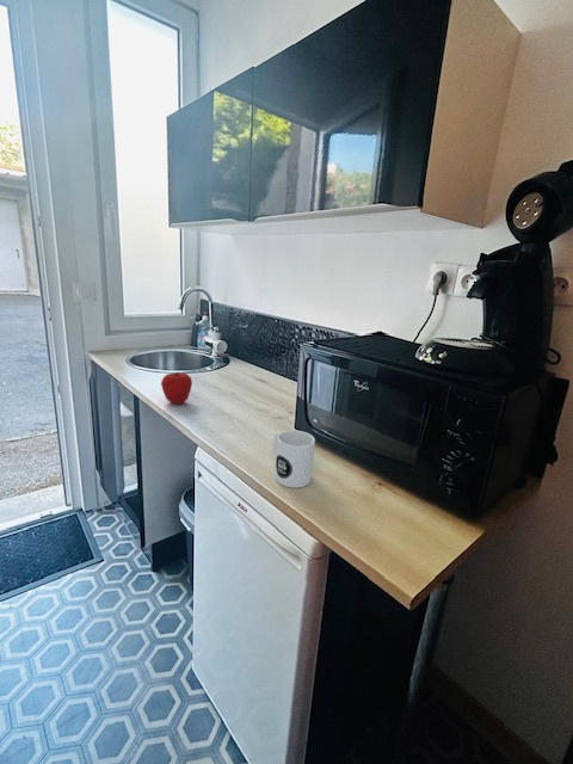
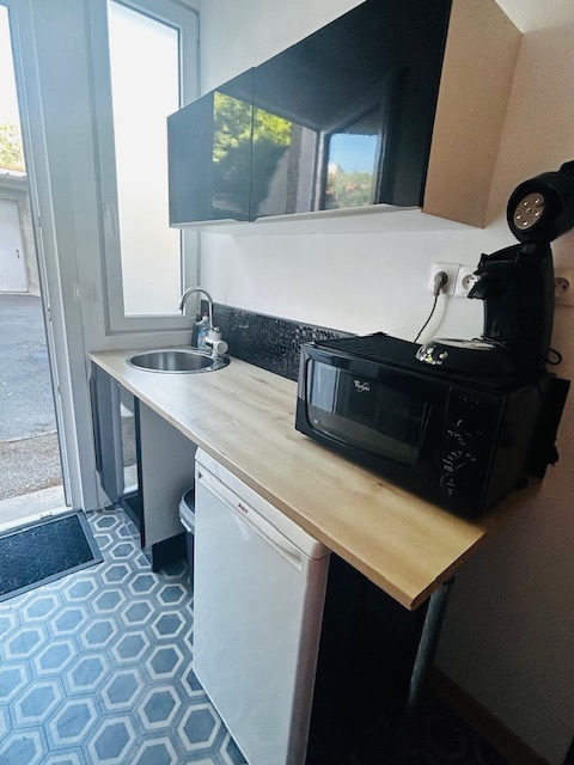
- apple (177, 387)
- mug (289, 454)
